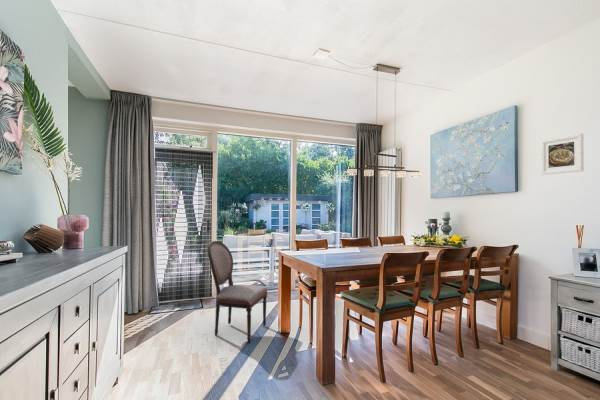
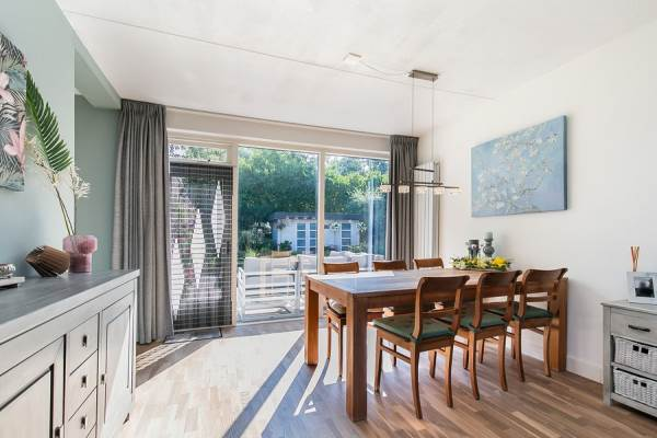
- dining chair (239, 287)
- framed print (561, 155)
